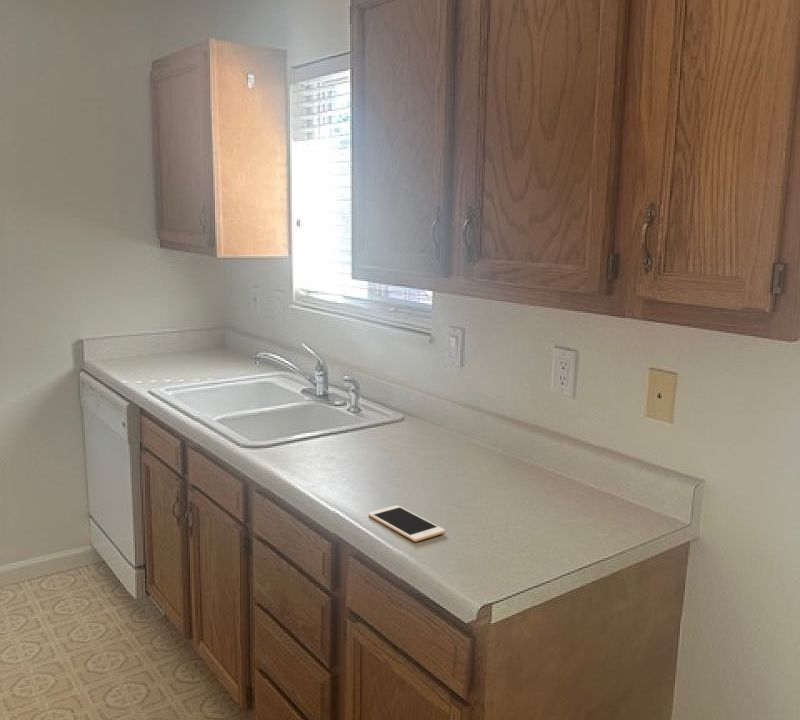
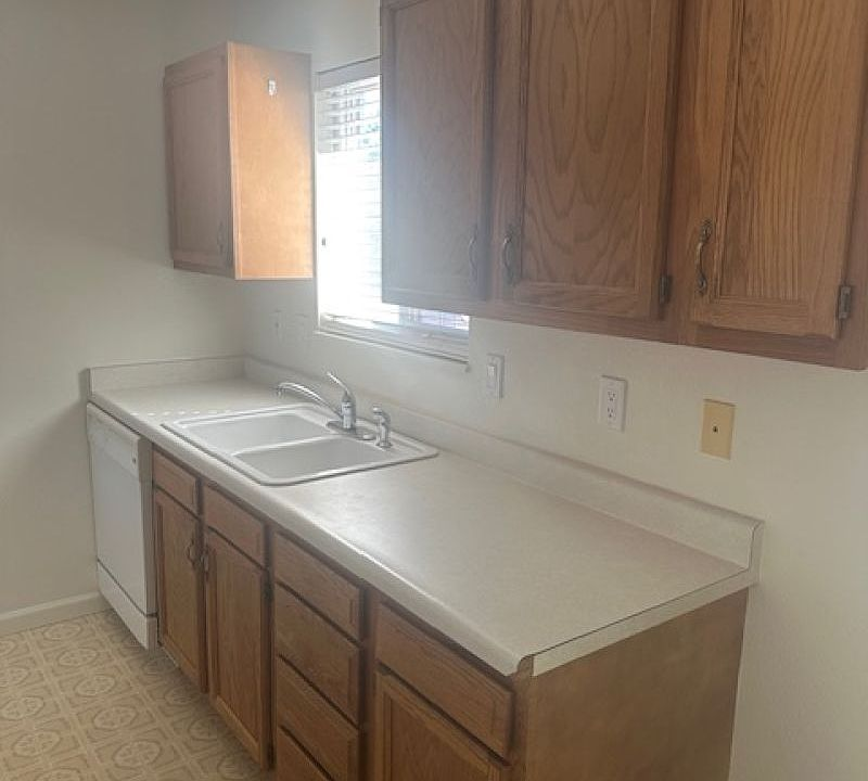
- cell phone (405, 522)
